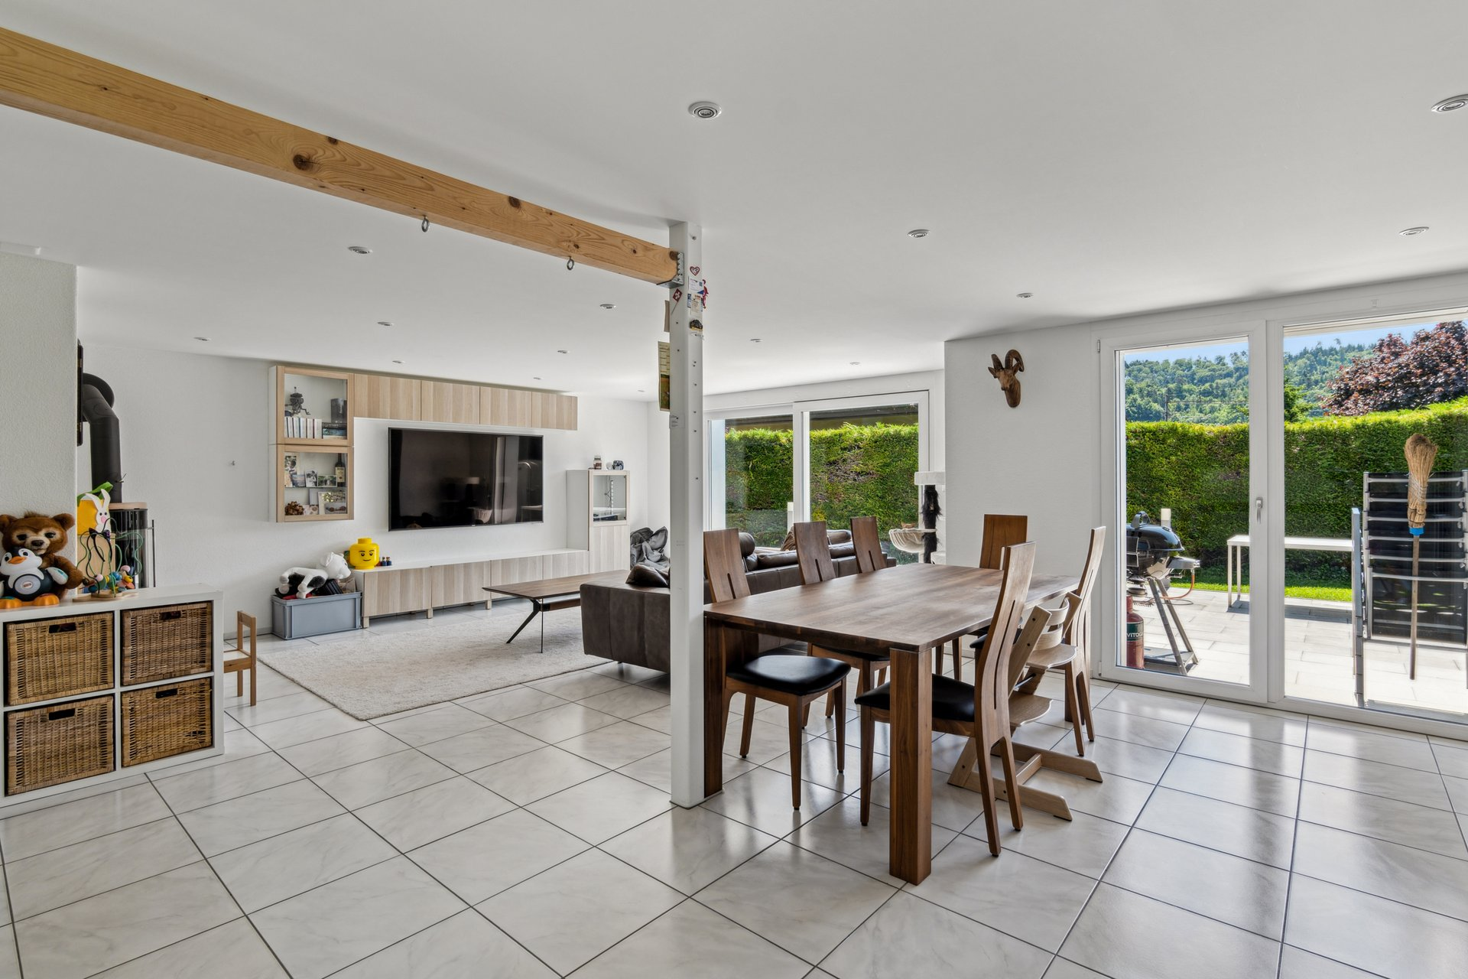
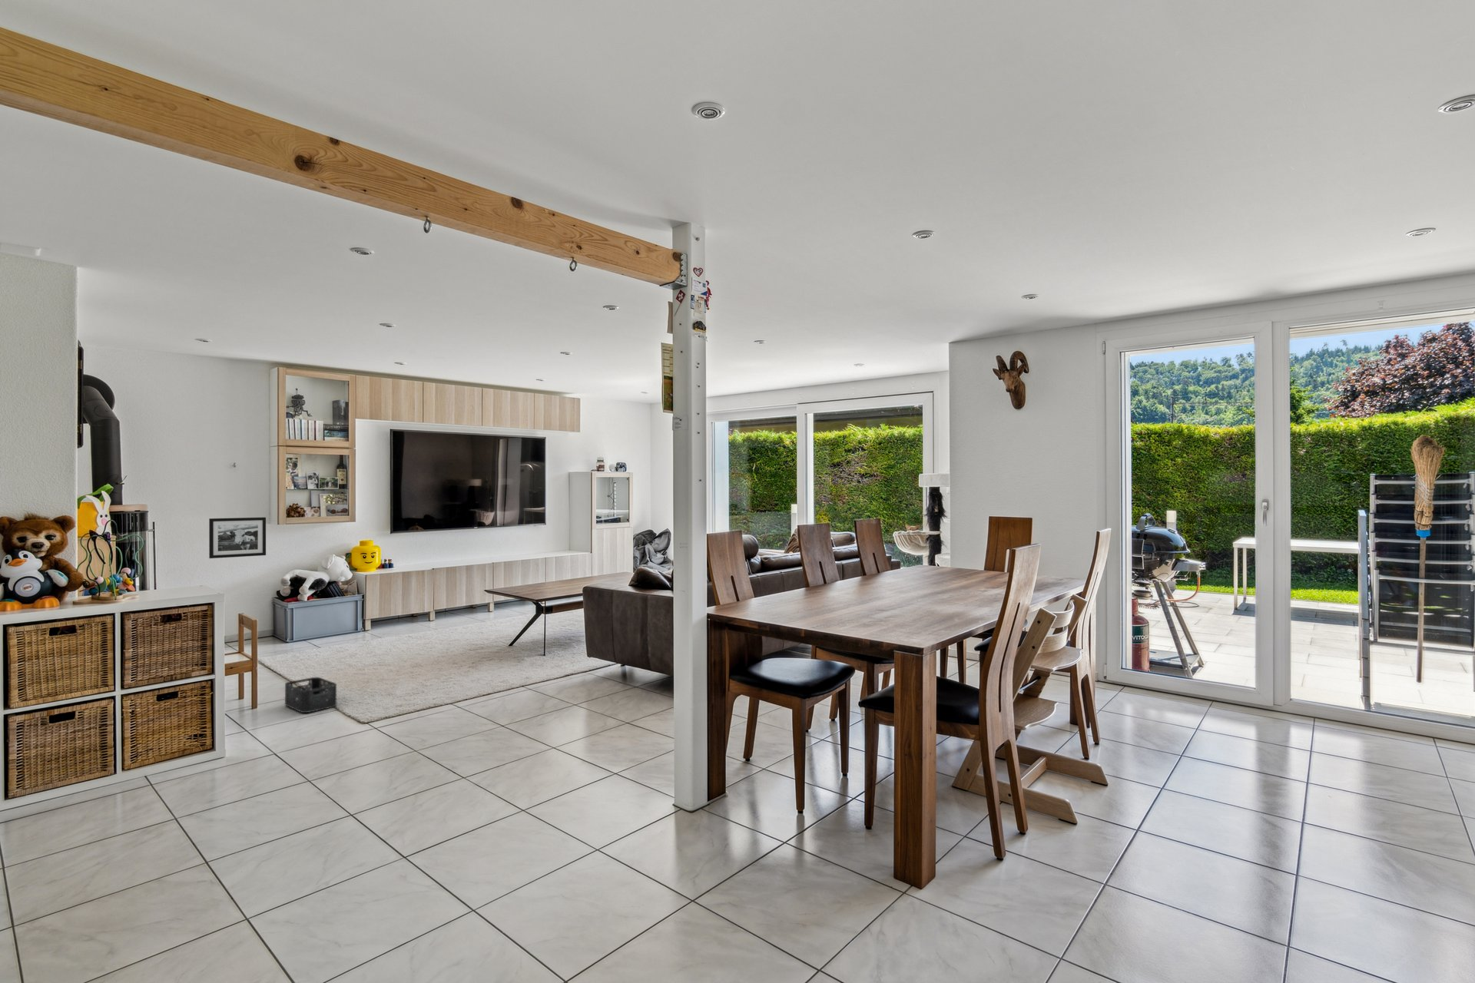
+ picture frame (238, 536)
+ storage bin (311, 694)
